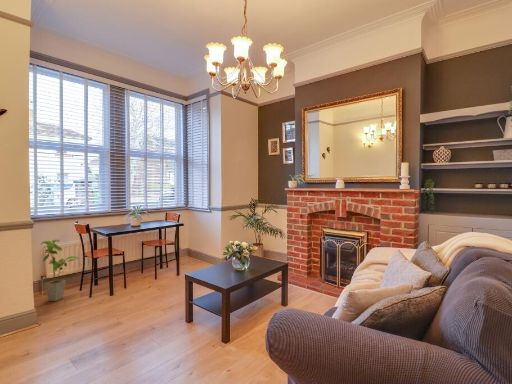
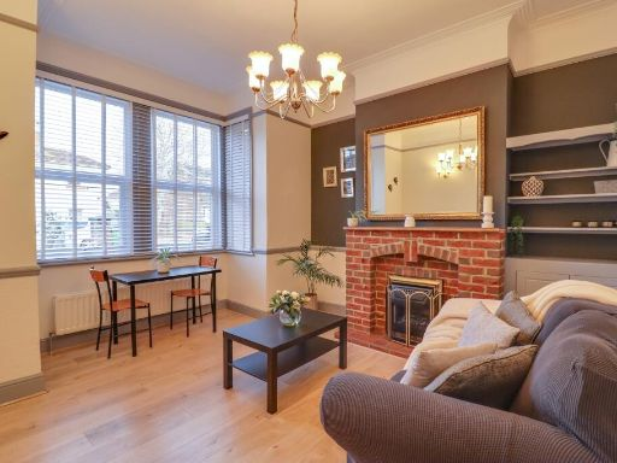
- house plant (56, 269)
